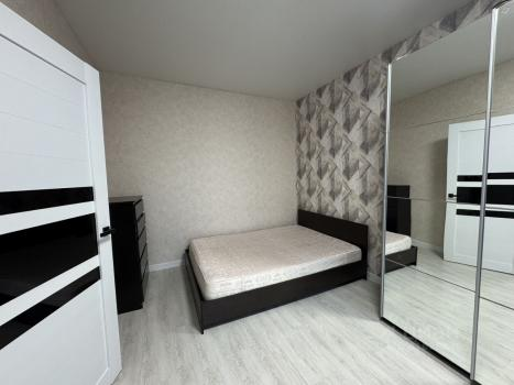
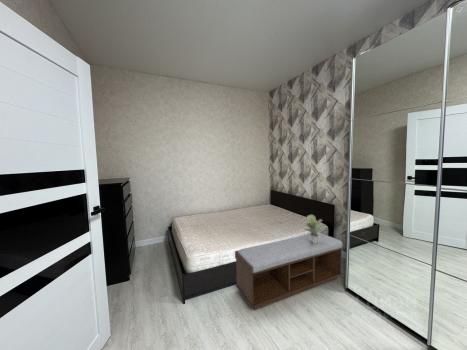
+ bench (291, 264)
+ potted plant (310, 228)
